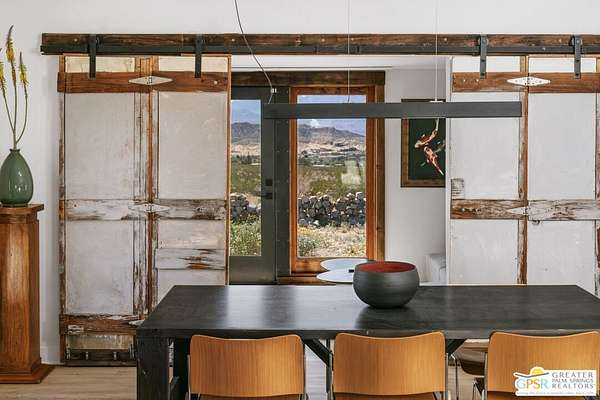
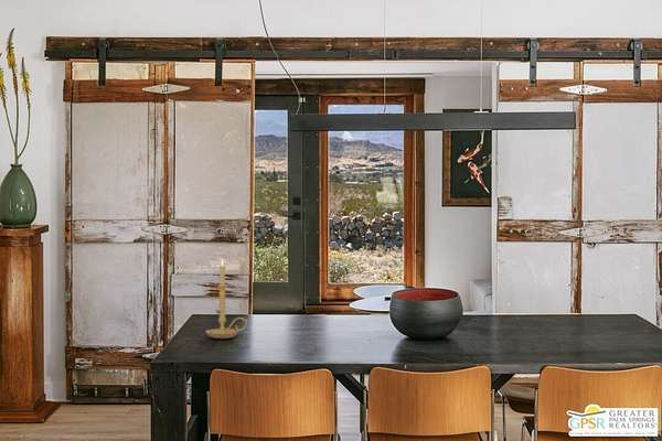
+ candle holder (223, 298)
